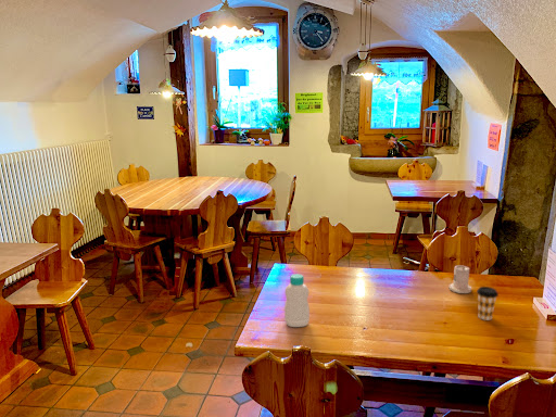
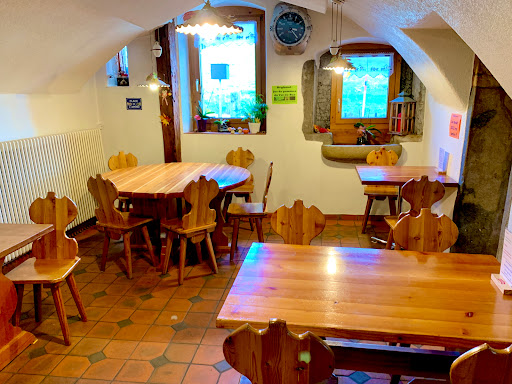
- bottle (296, 300)
- coffee cup (485, 303)
- candle (460, 277)
